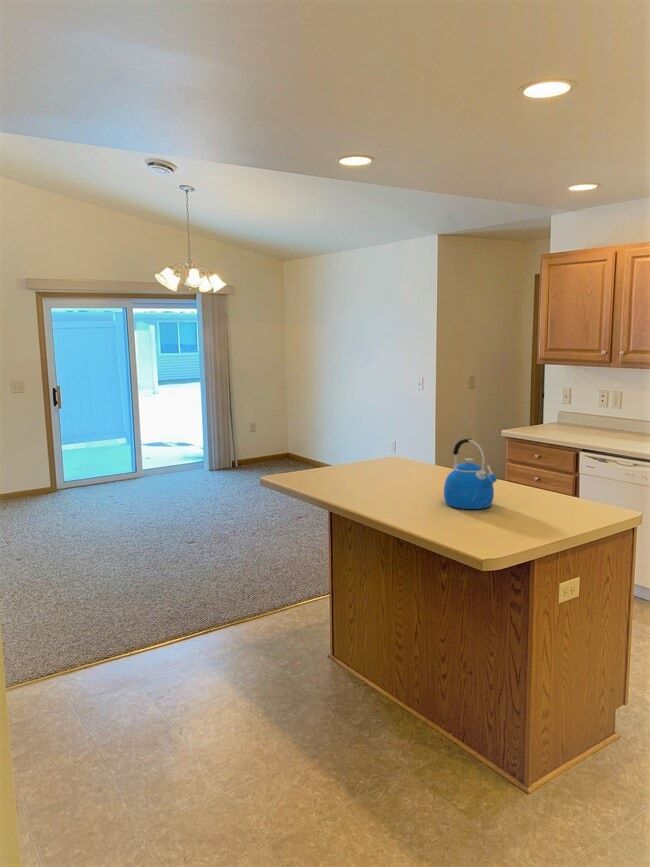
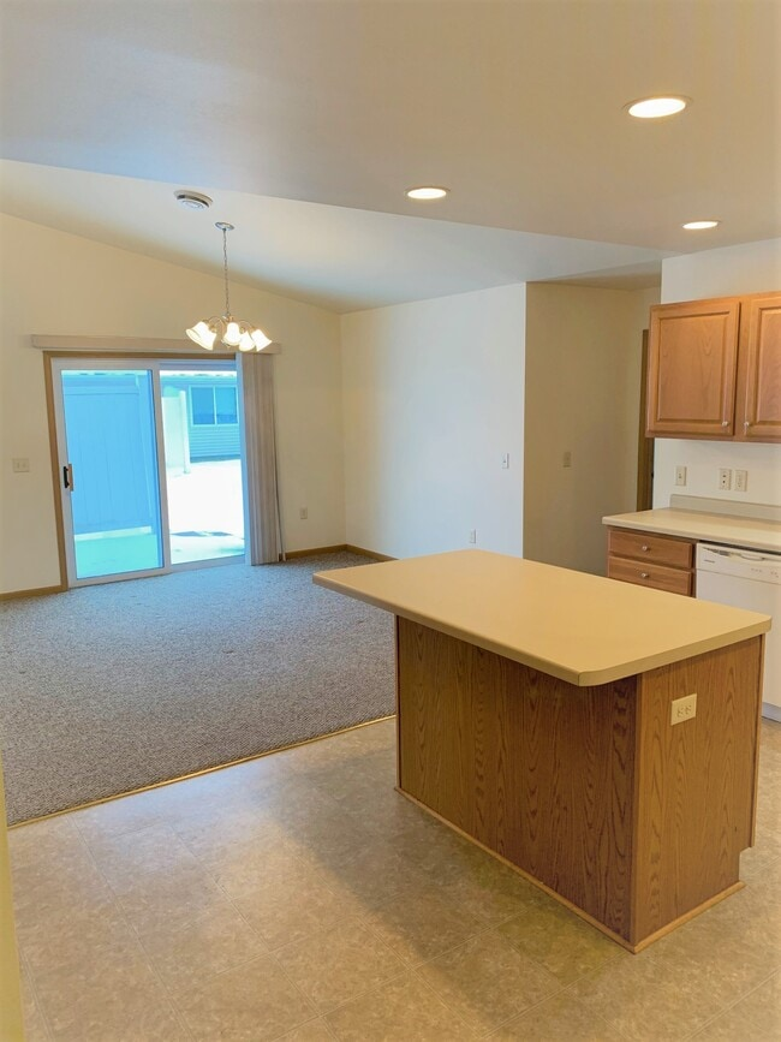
- kettle (473, 472)
